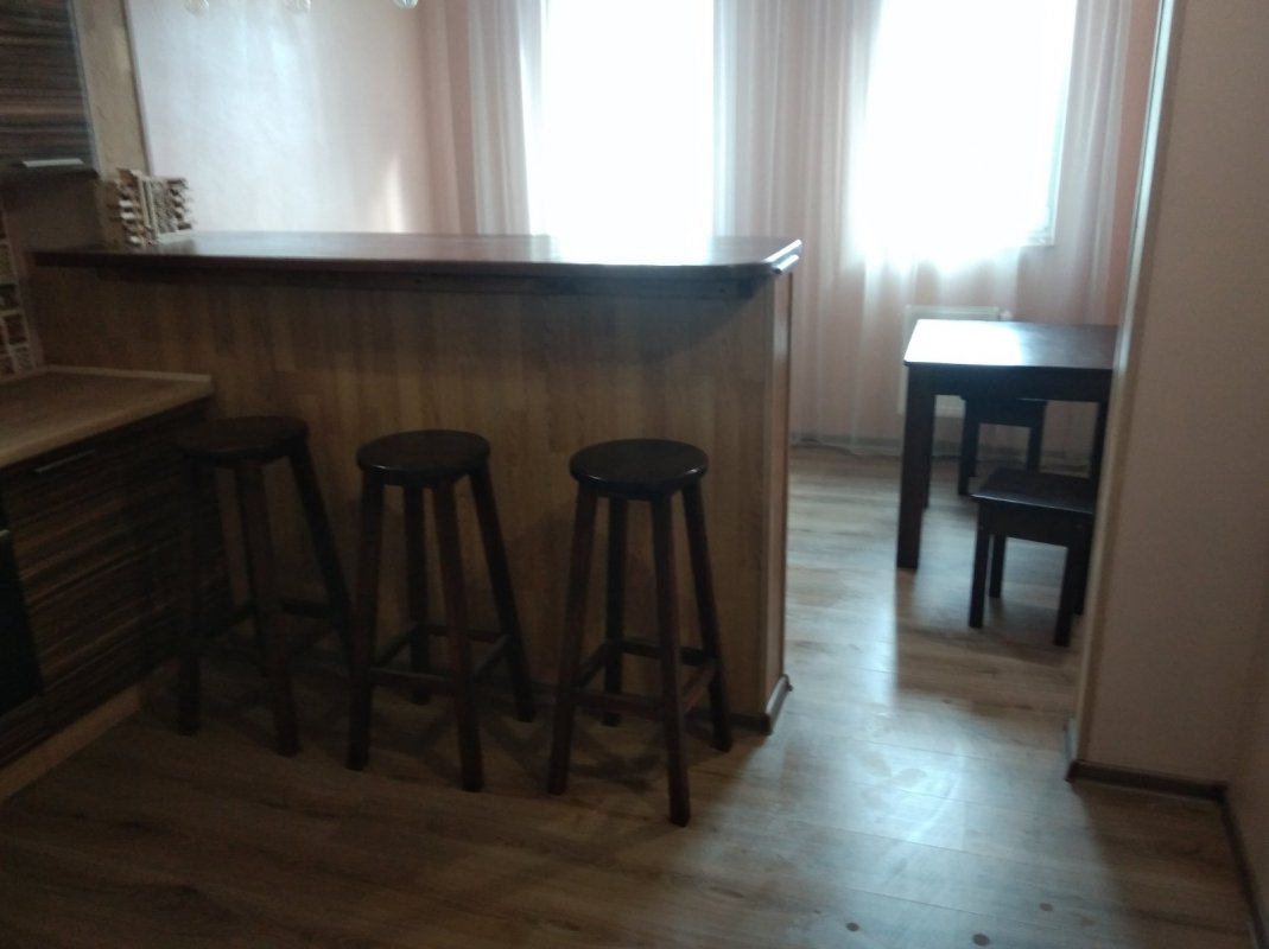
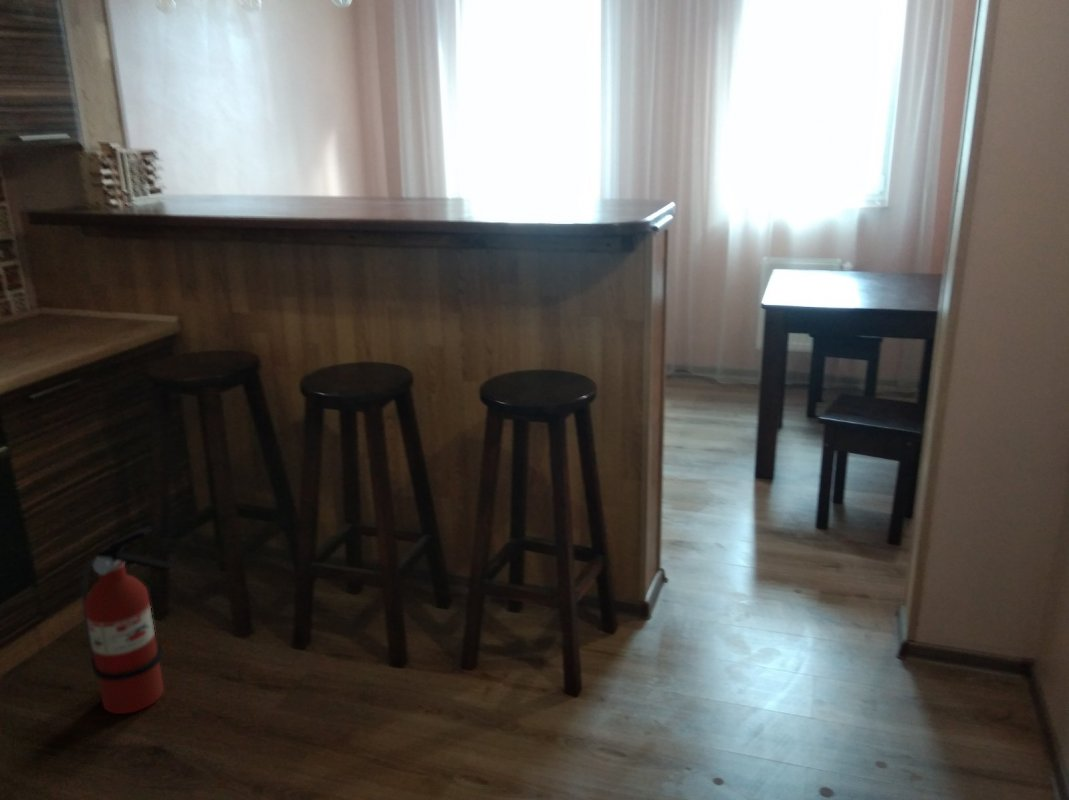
+ fire extinguisher (132, 615)
